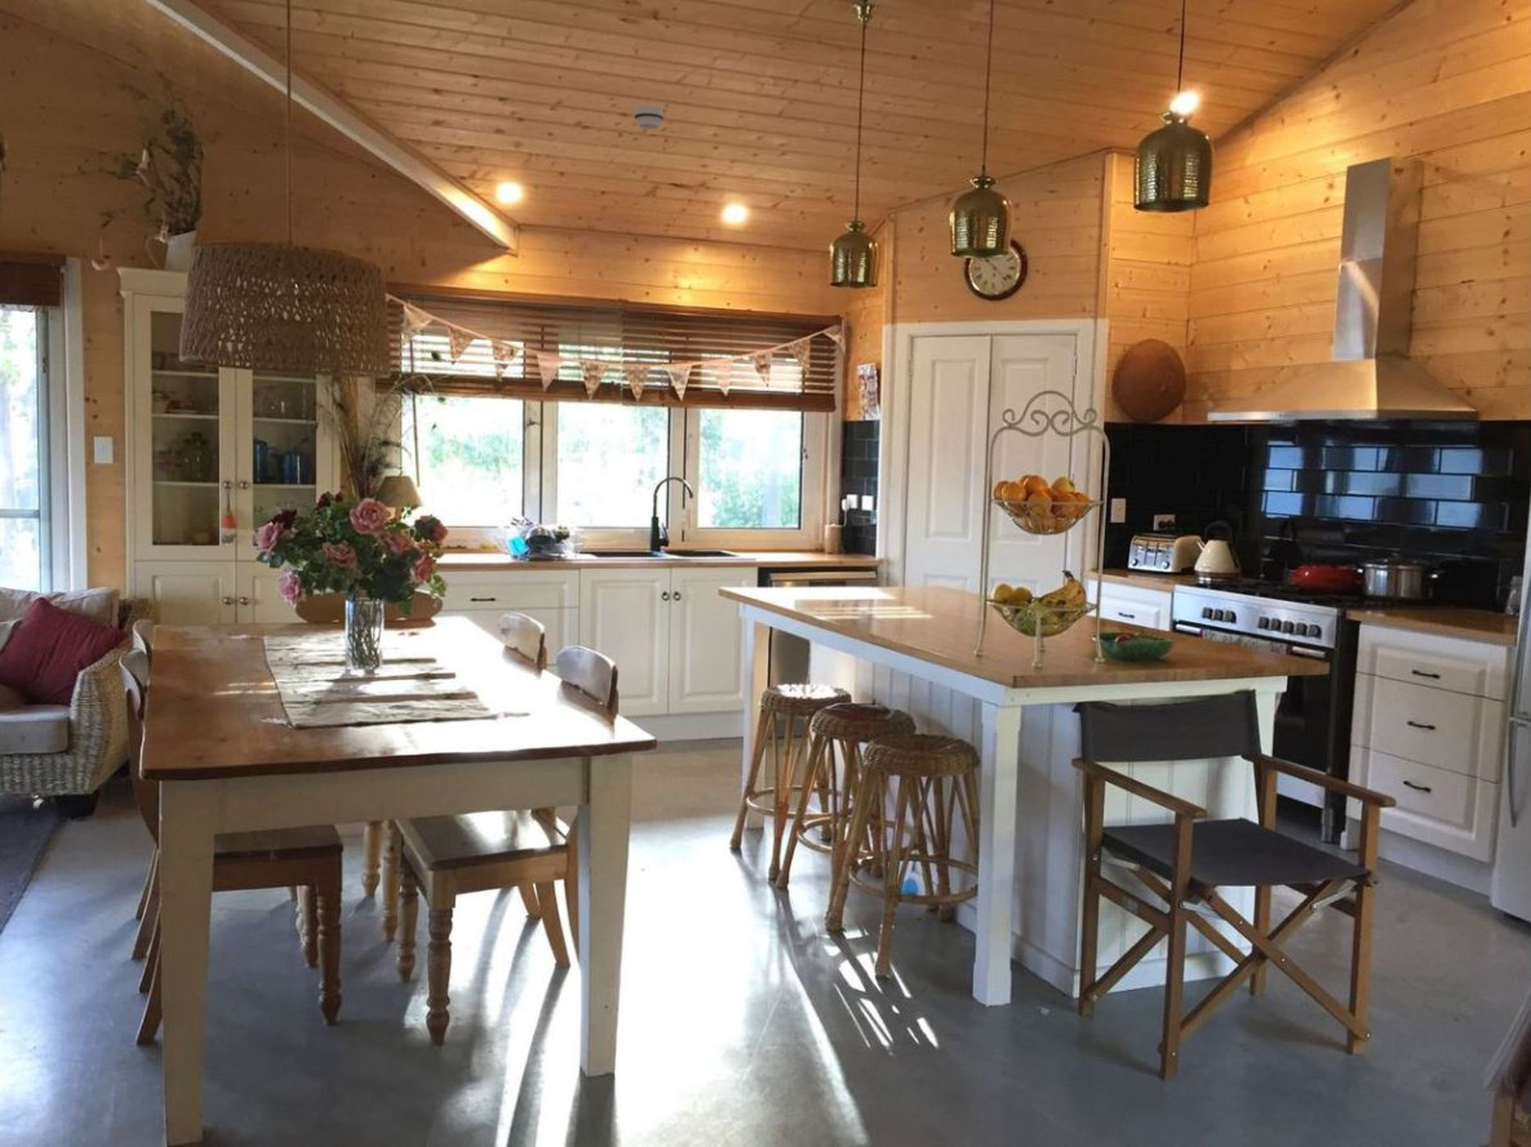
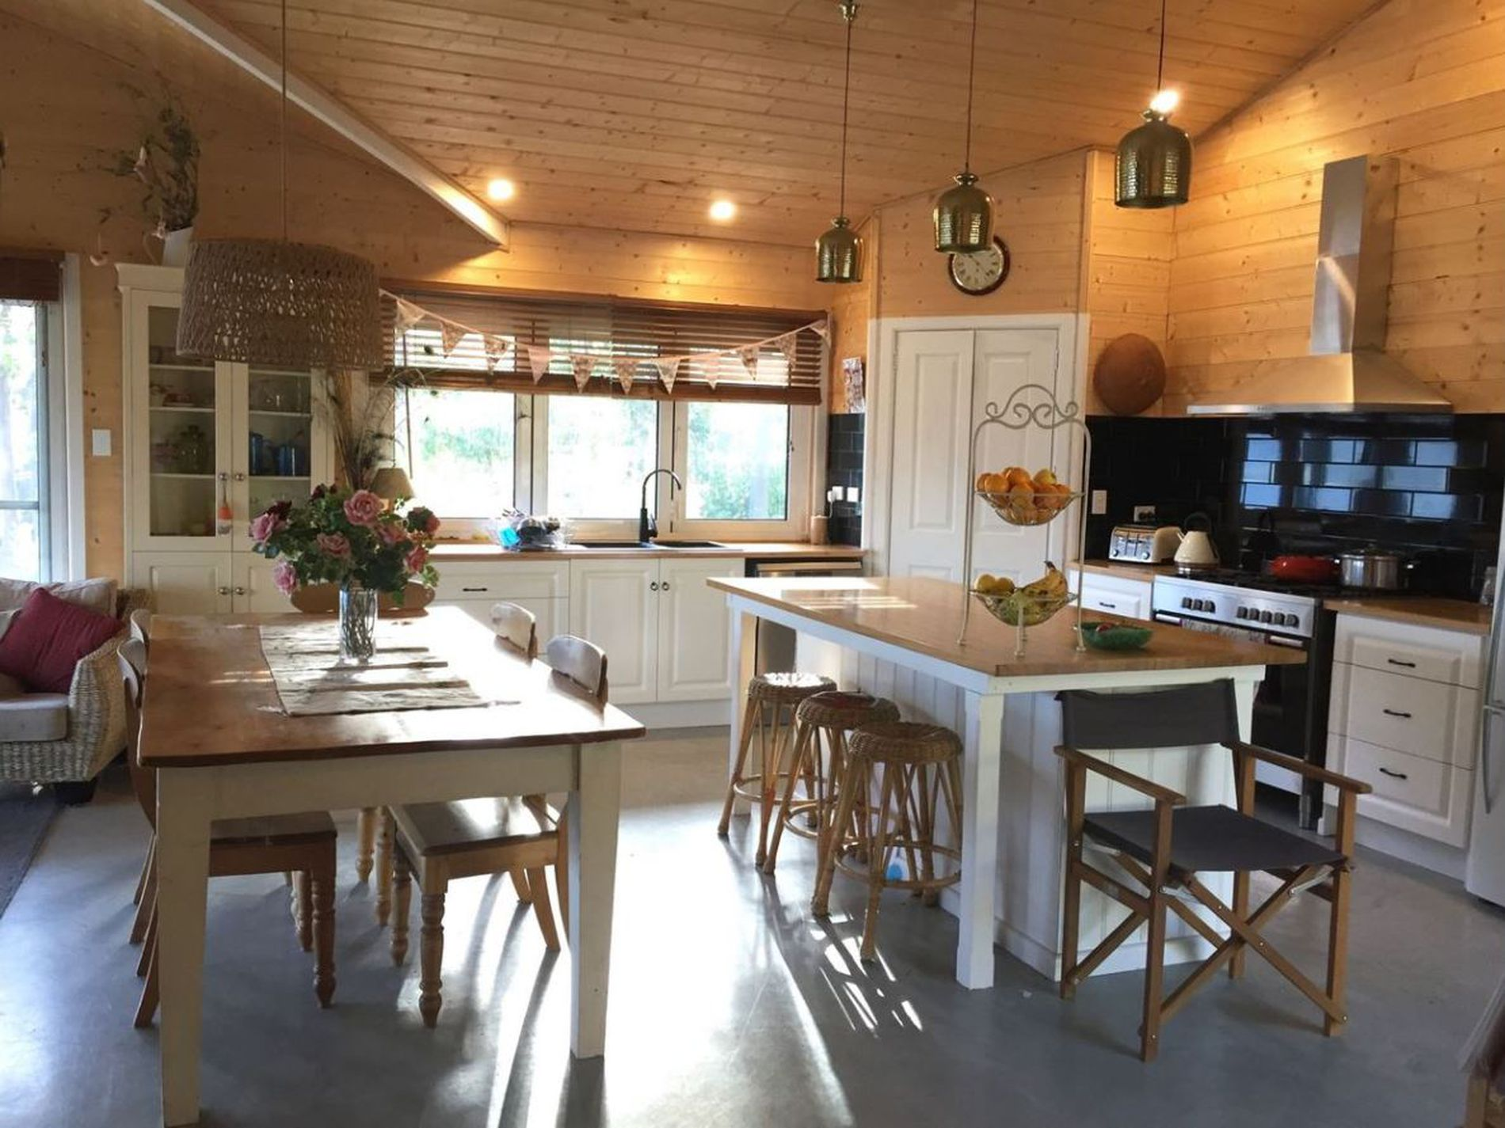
- smoke detector (649, 118)
